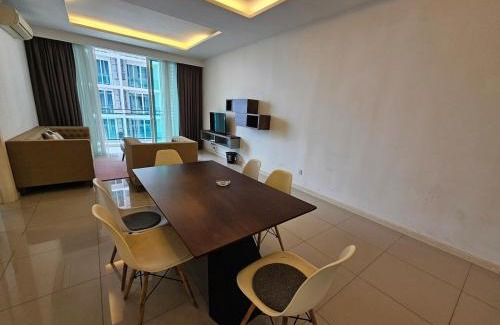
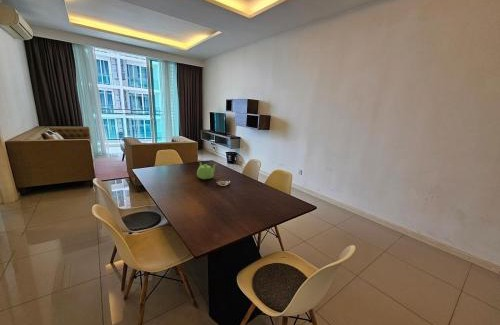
+ teapot (207, 170)
